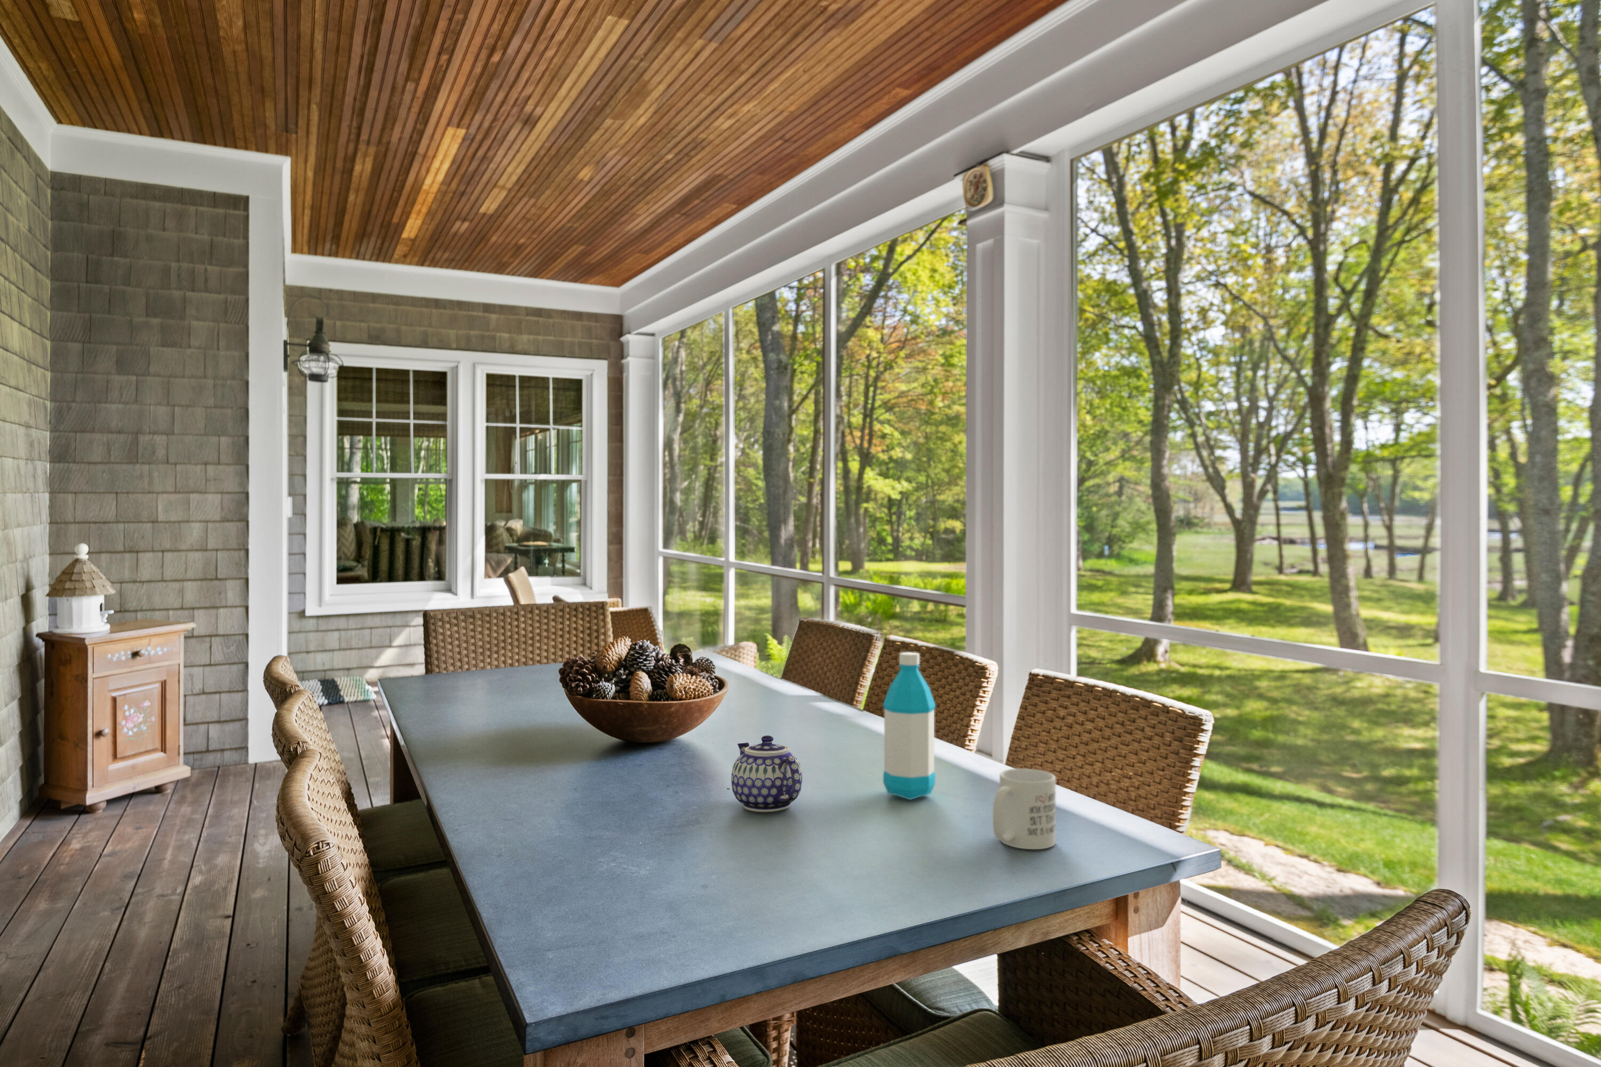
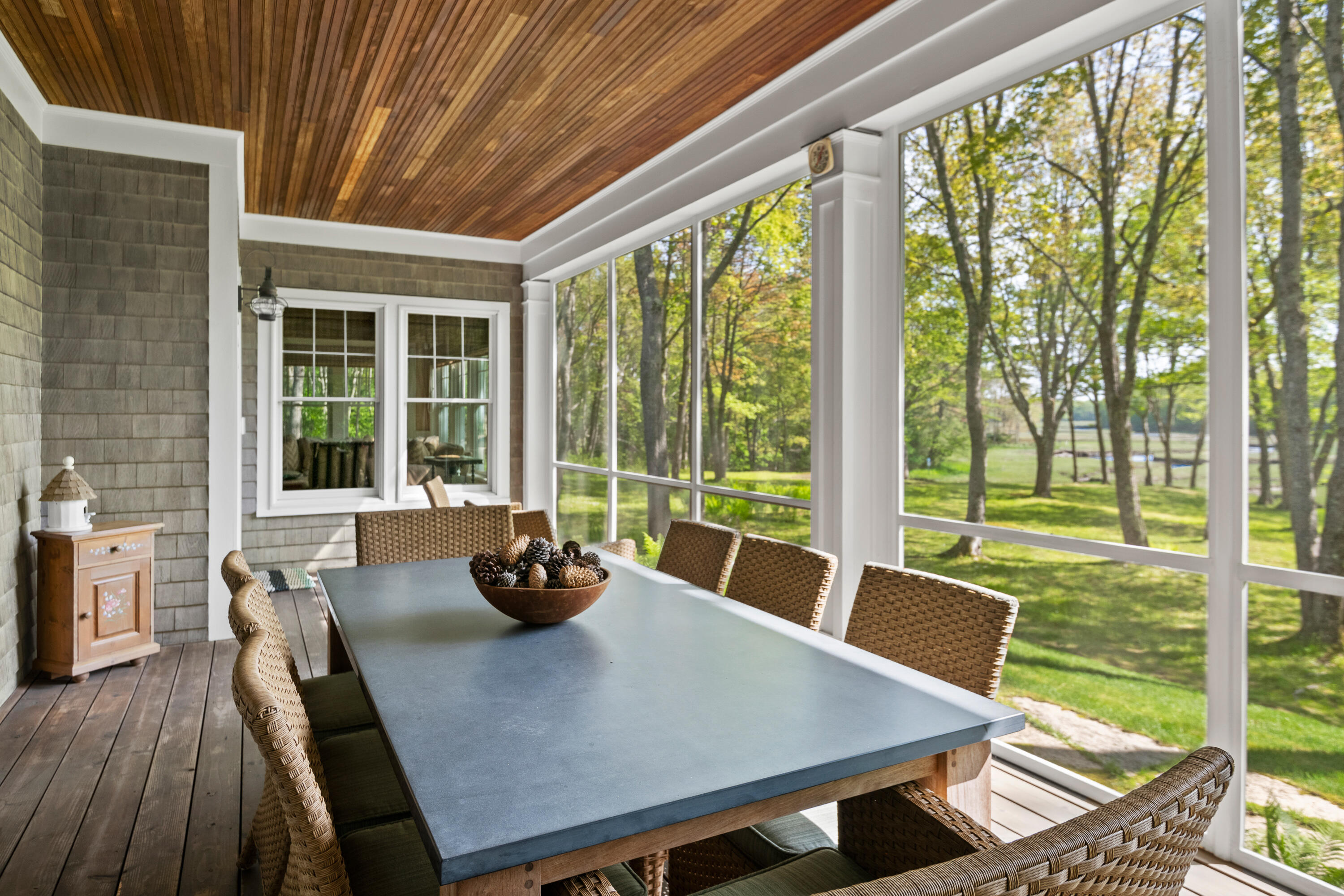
- mug (1020, 810)
- teapot (766, 770)
- water bottle (909, 724)
